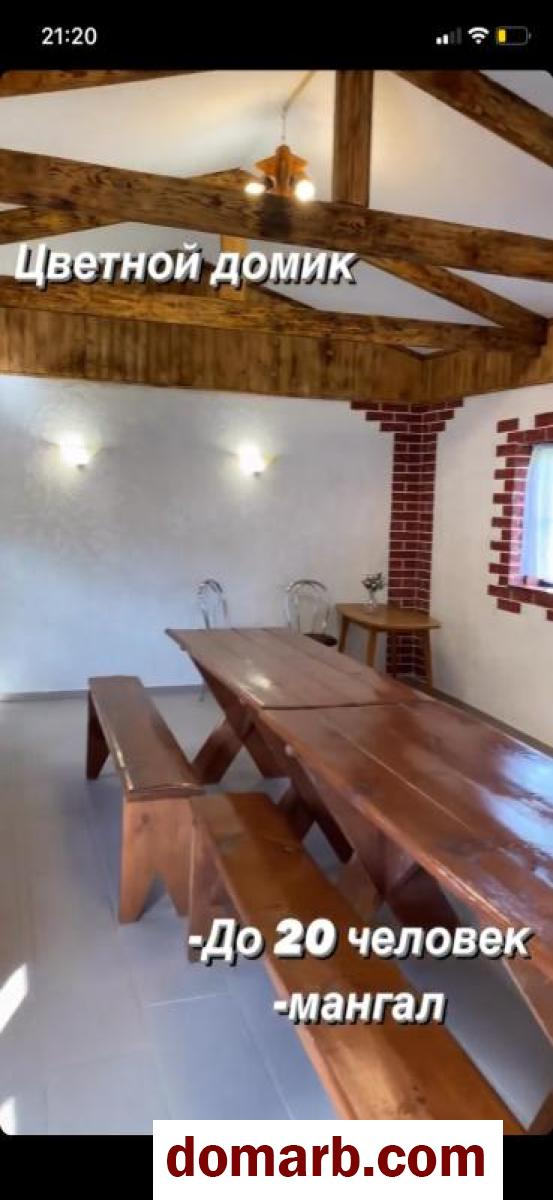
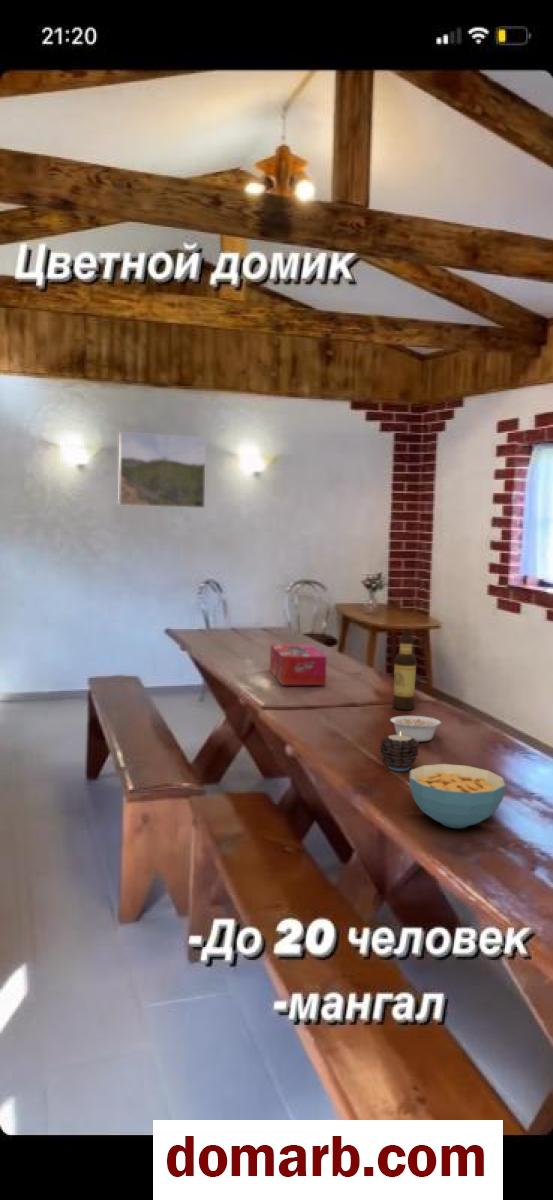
+ candle (399, 749)
+ bottle (405, 668)
+ legume (417, 727)
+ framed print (162, 470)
+ tissue box (296, 663)
+ cereal bowl (455, 800)
